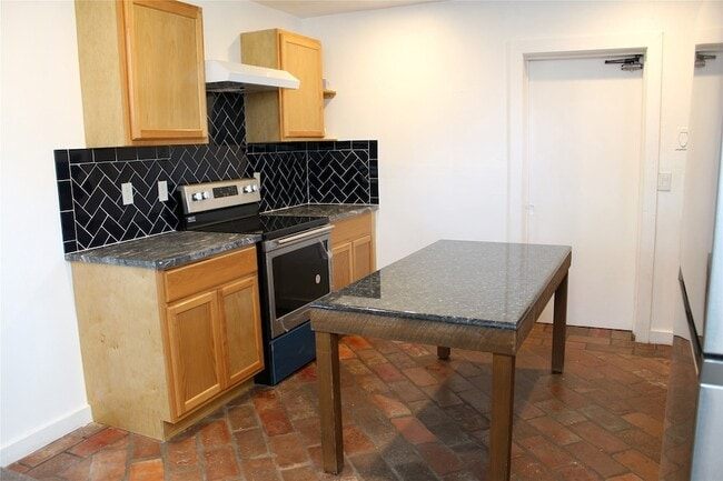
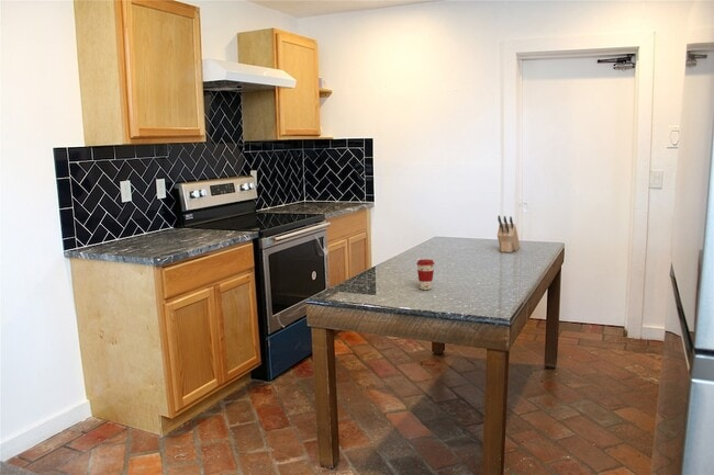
+ coffee cup (425, 274)
+ knife block (507, 231)
